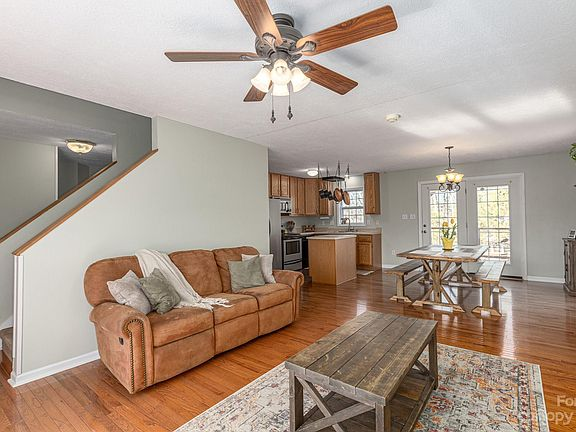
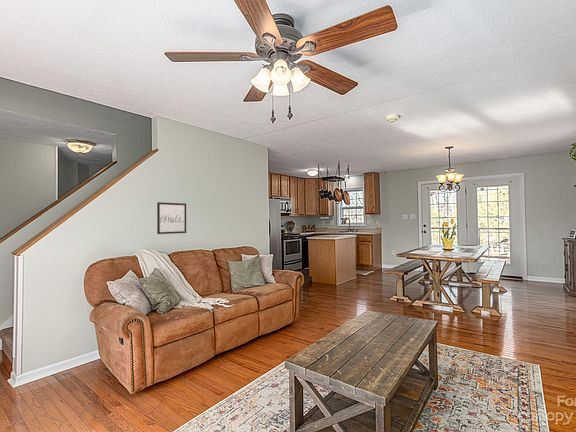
+ wall art (172, 218)
